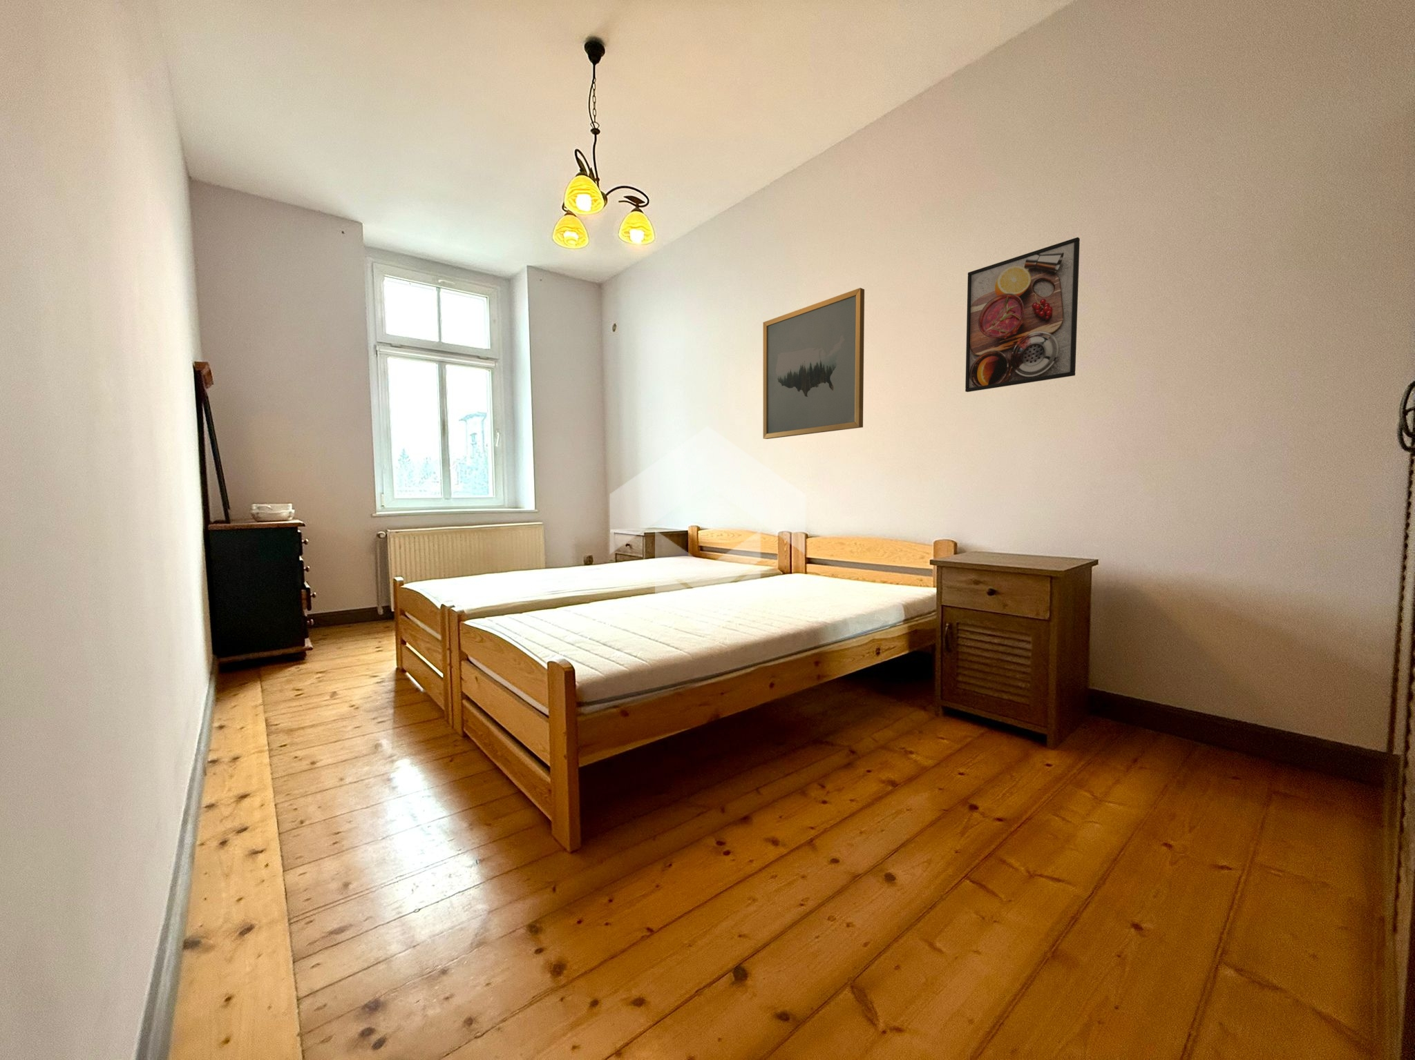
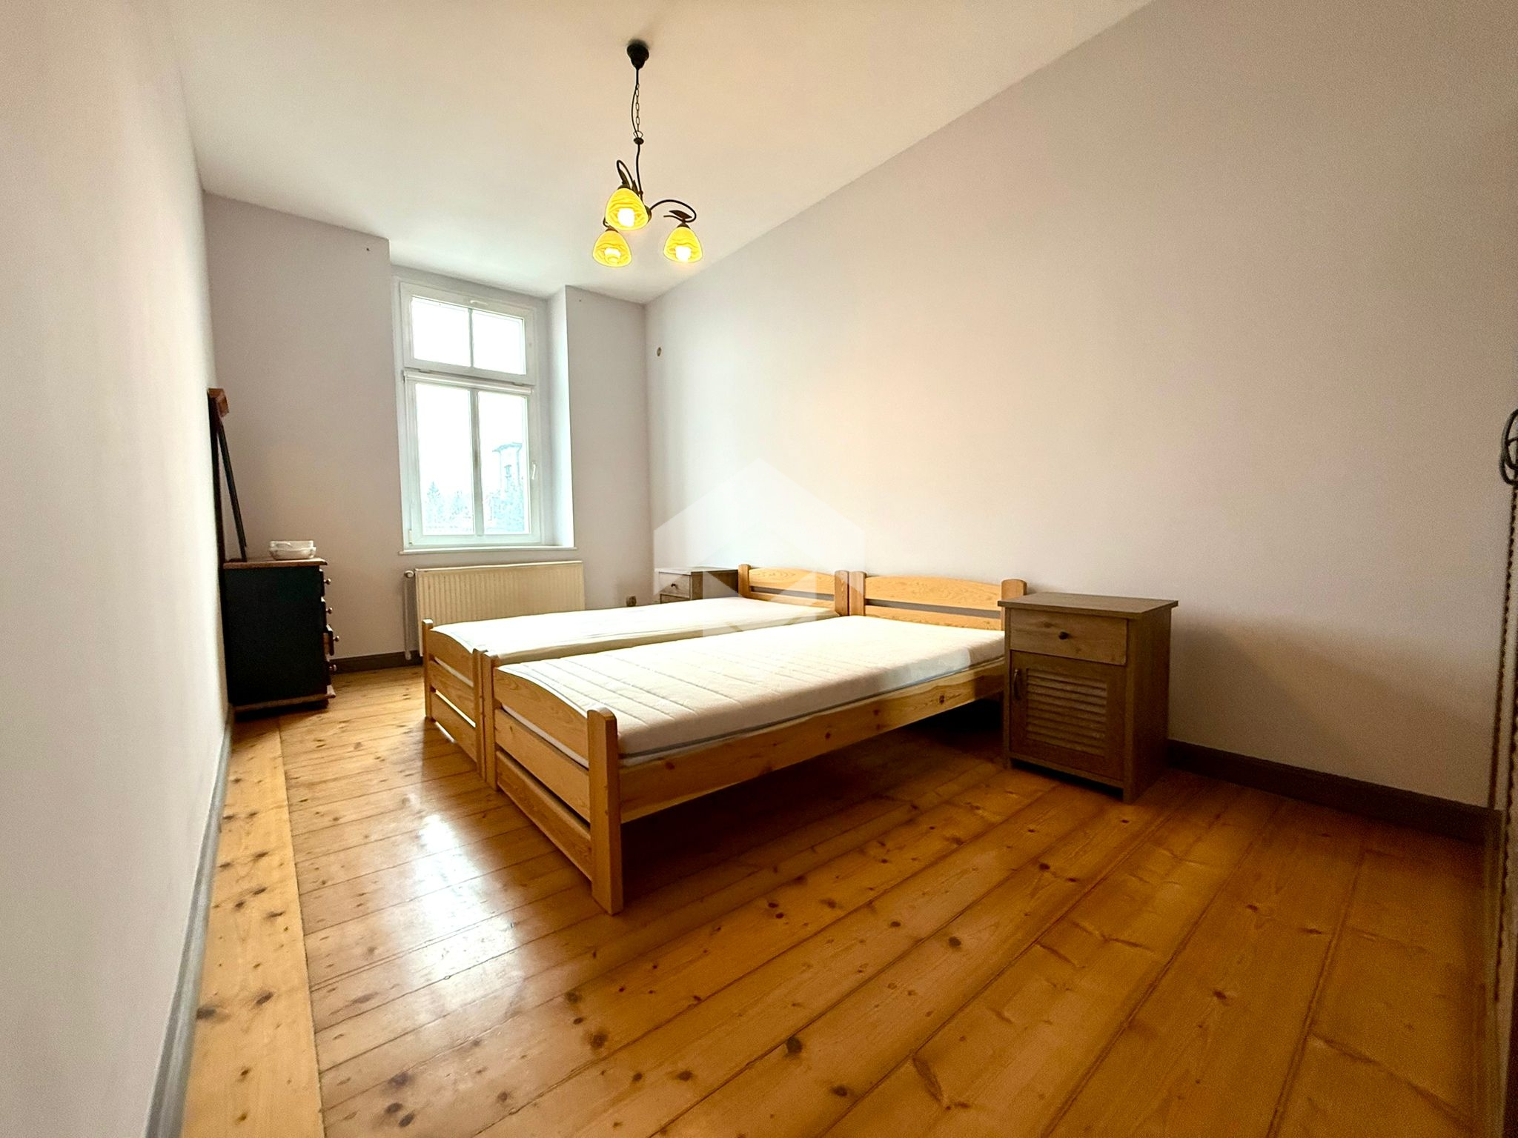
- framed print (1017, 321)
- wall art (809, 371)
